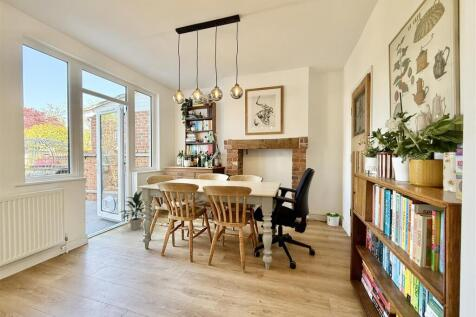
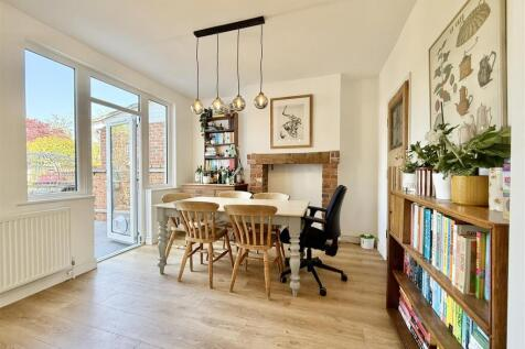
- indoor plant (136, 210)
